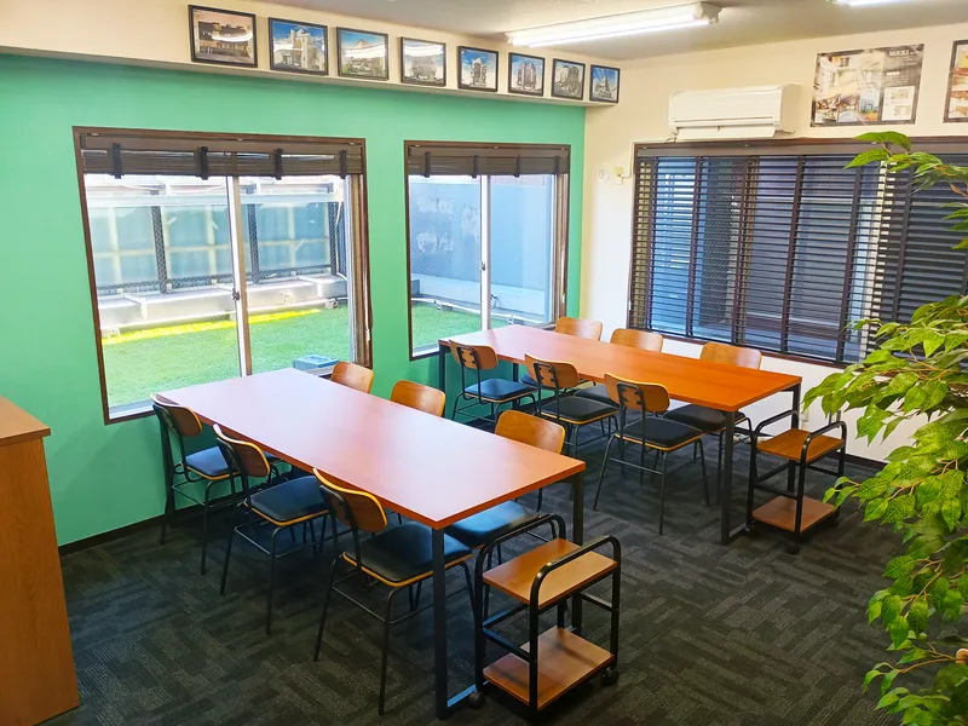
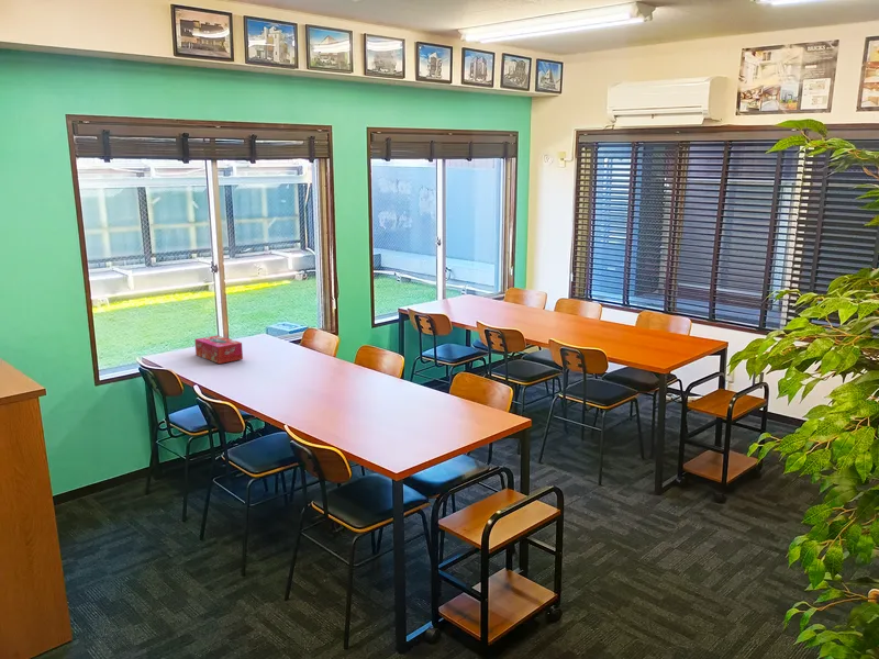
+ tissue box (218, 348)
